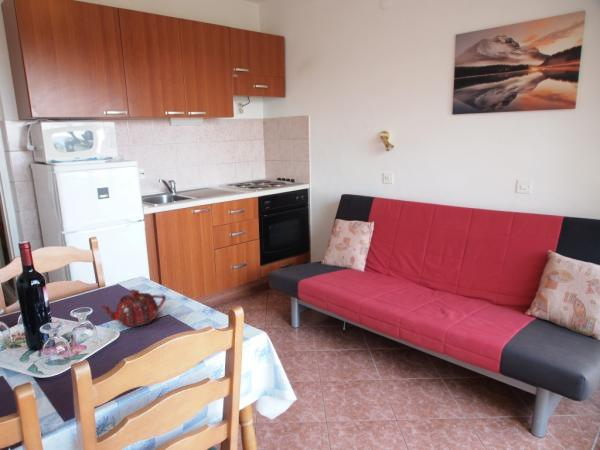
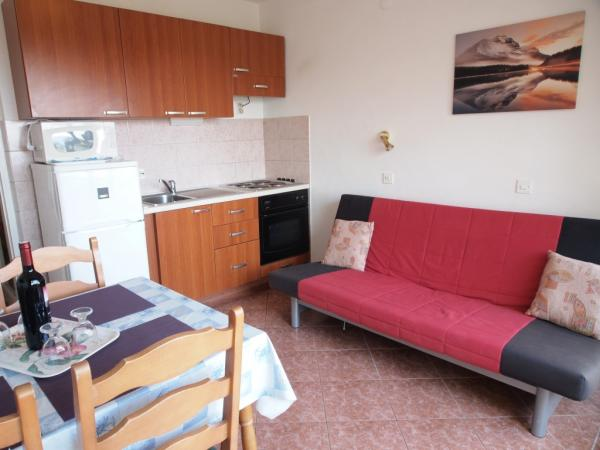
- teapot (134, 305)
